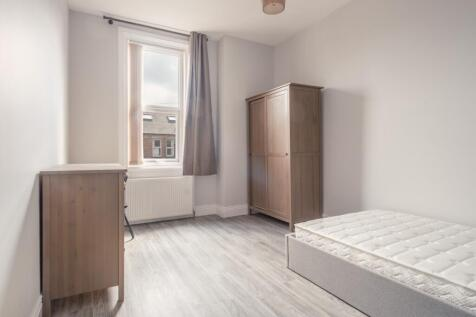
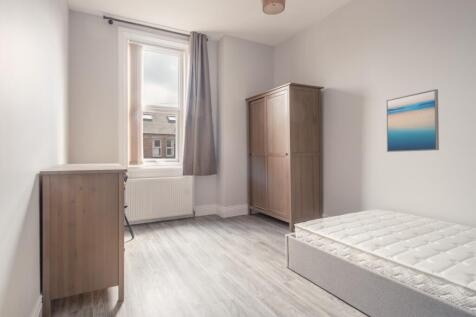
+ wall art (410, 123)
